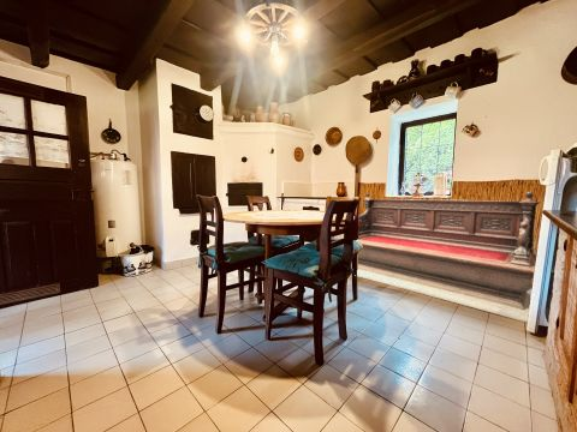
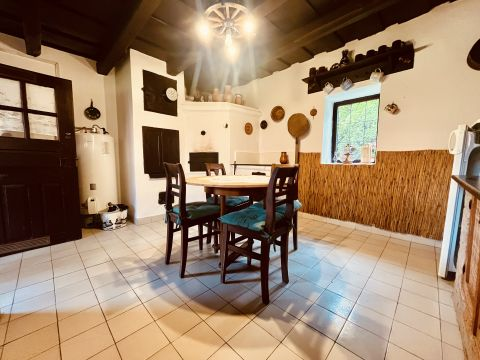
- bench (424, 238)
